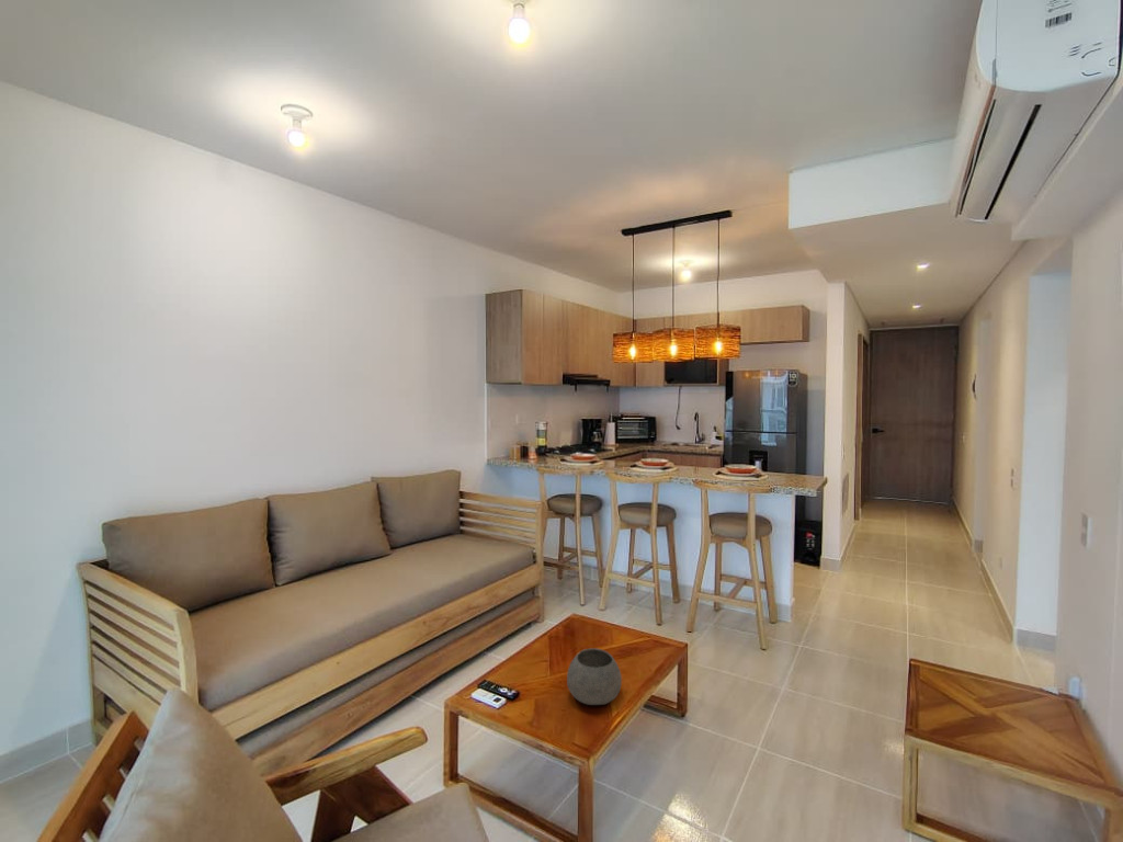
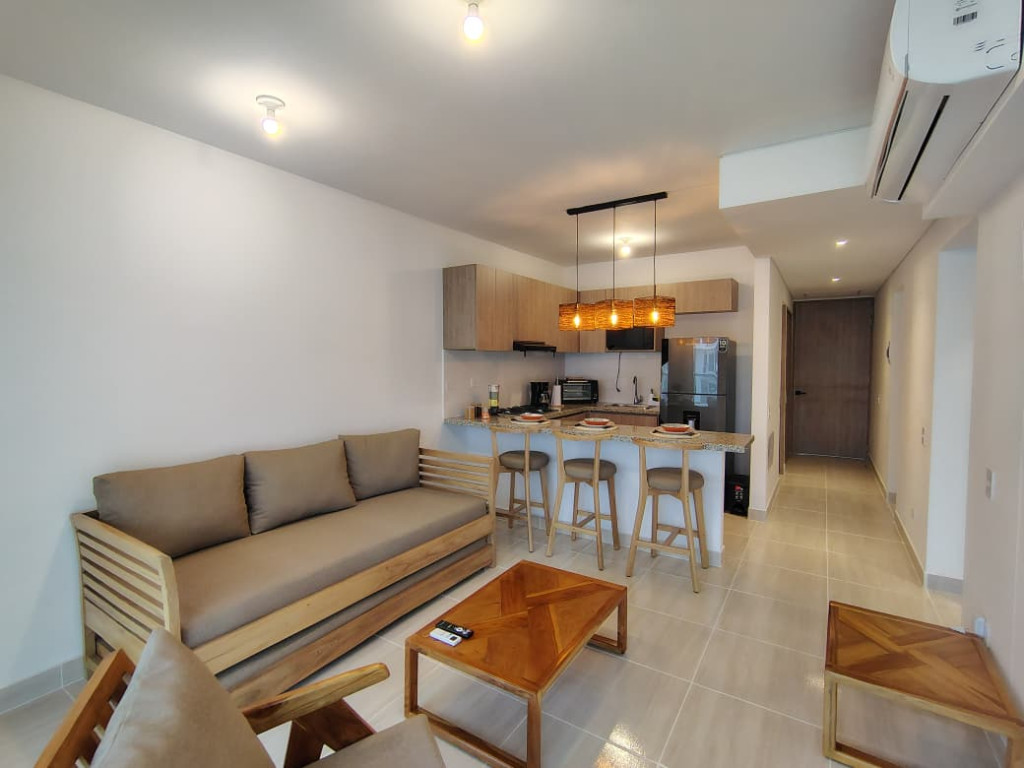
- bowl (593, 678)
